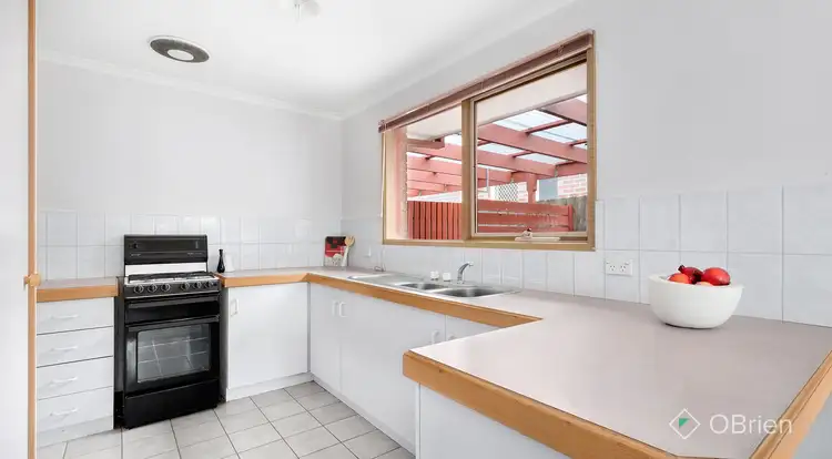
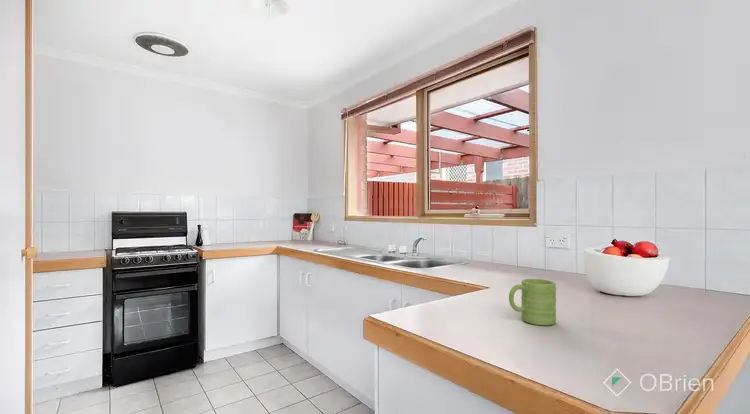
+ mug (531, 301)
